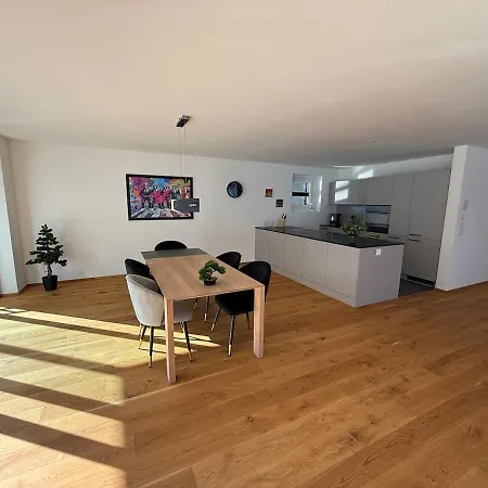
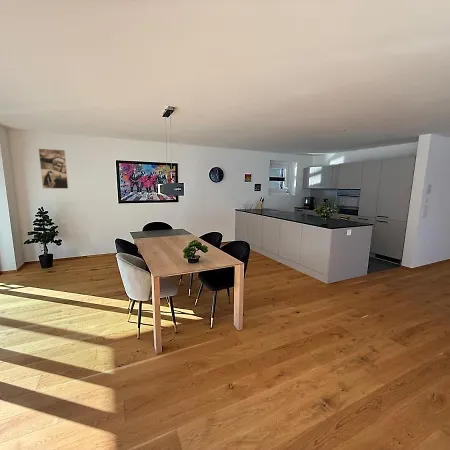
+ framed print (53, 169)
